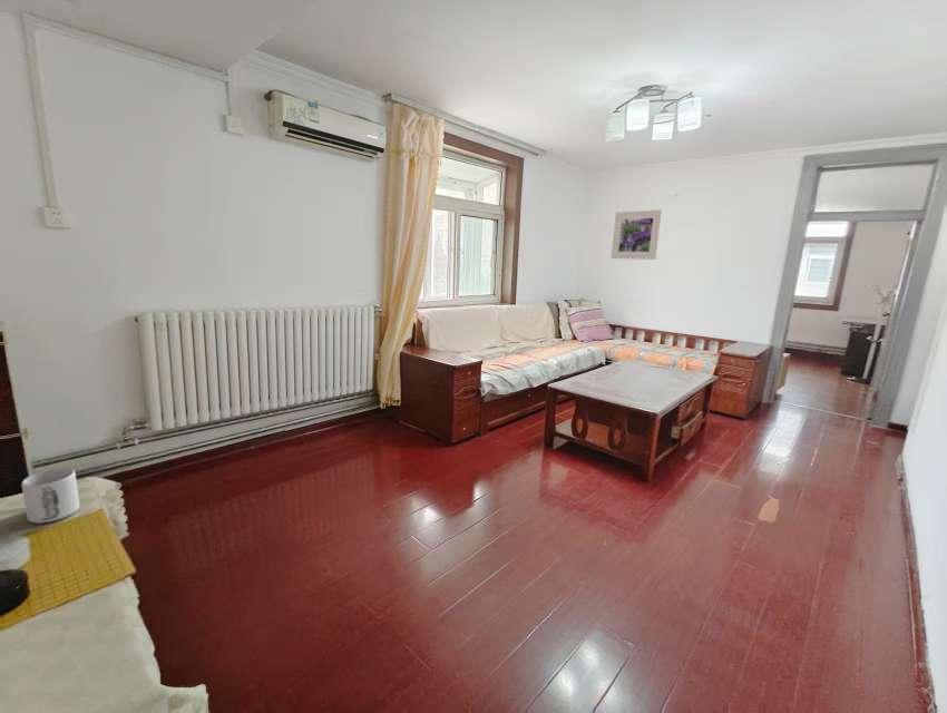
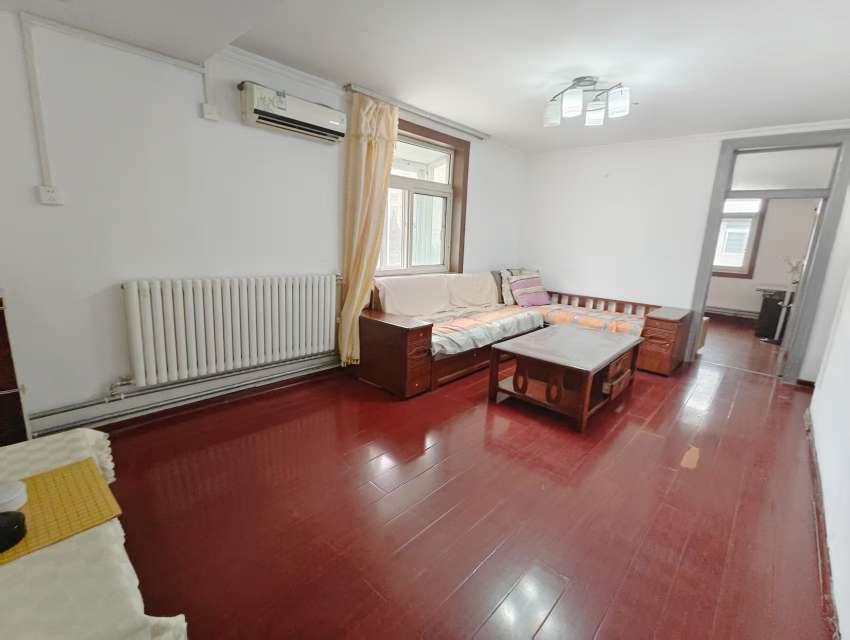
- mug (50, 492)
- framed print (635, 235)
